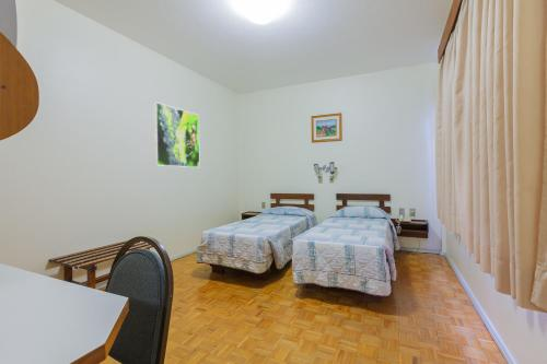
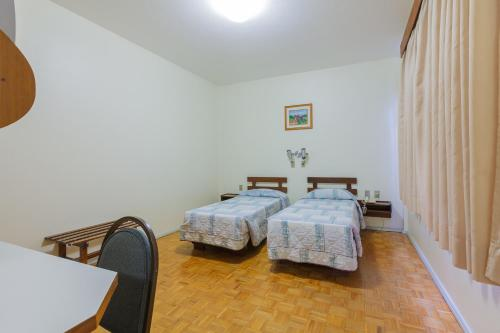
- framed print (178, 138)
